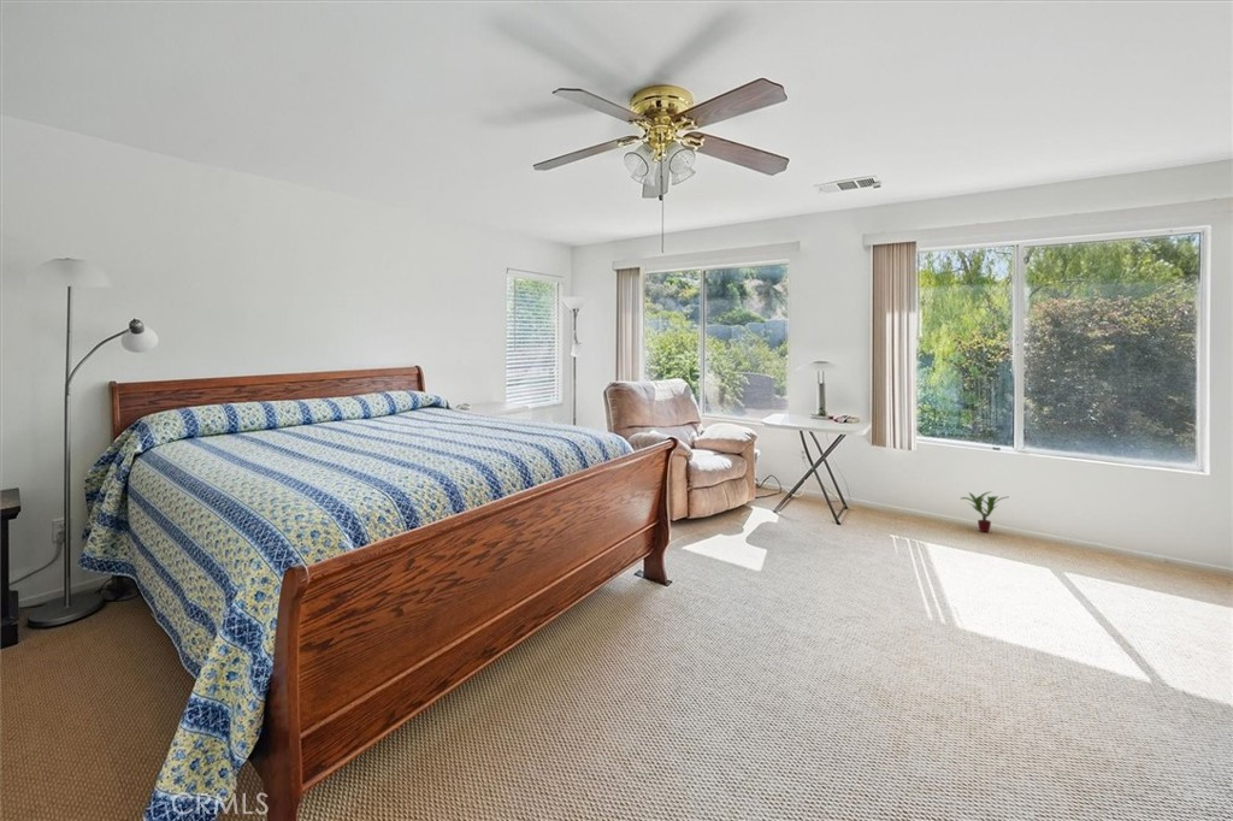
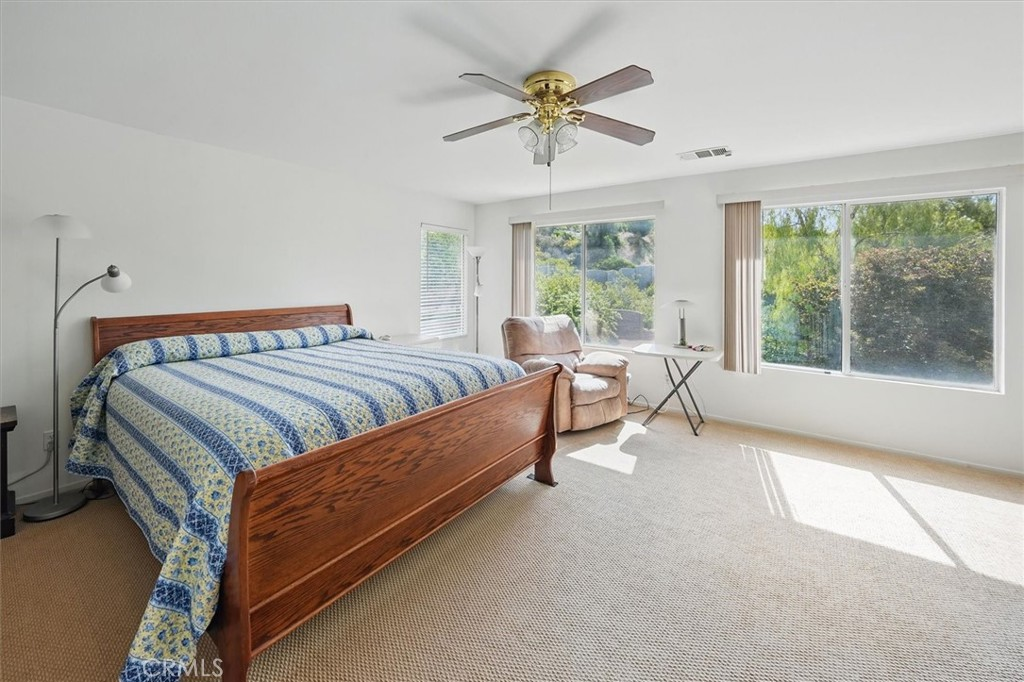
- potted plant (985, 513)
